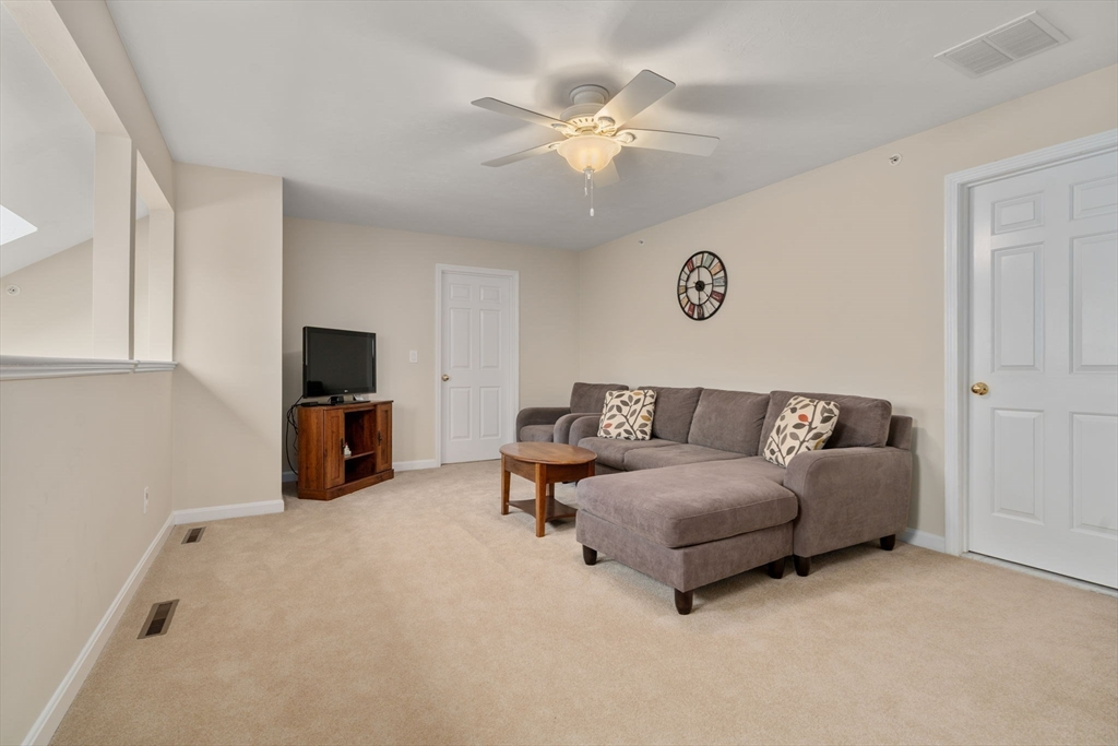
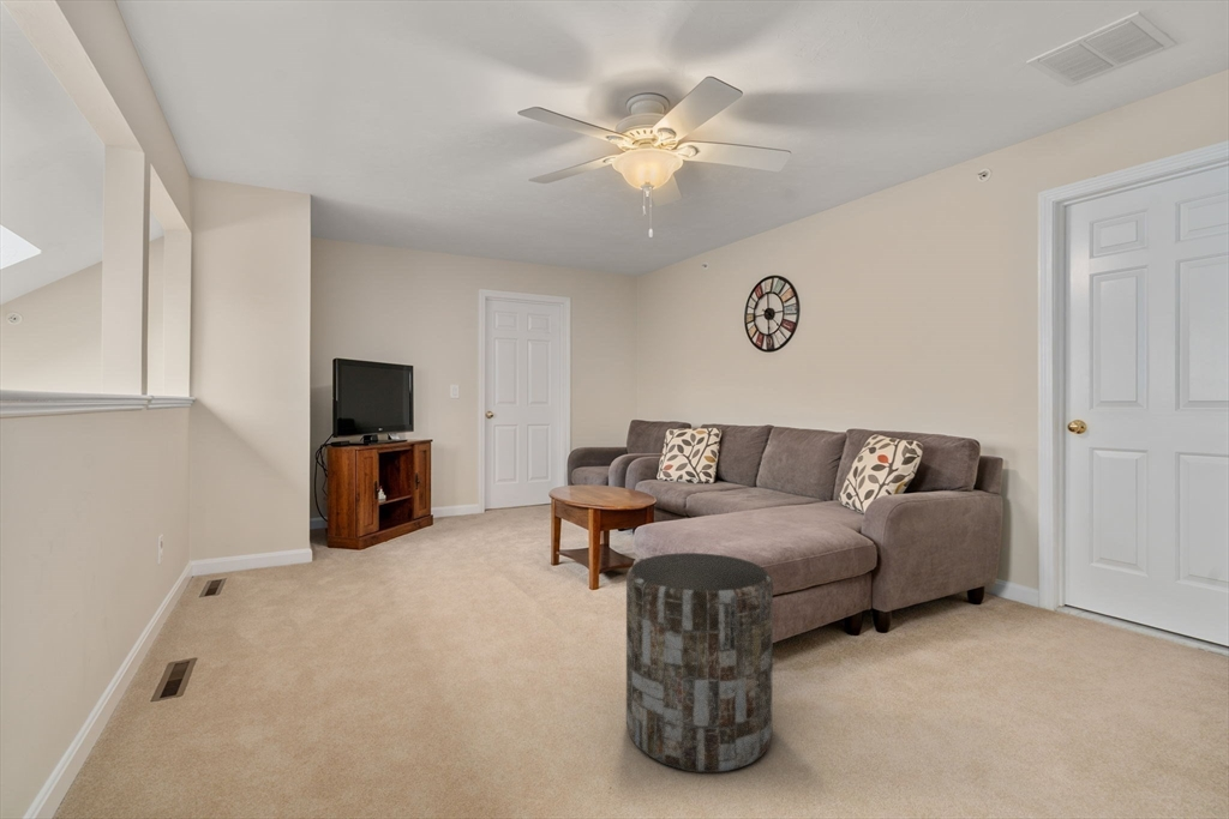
+ side table (697, 650)
